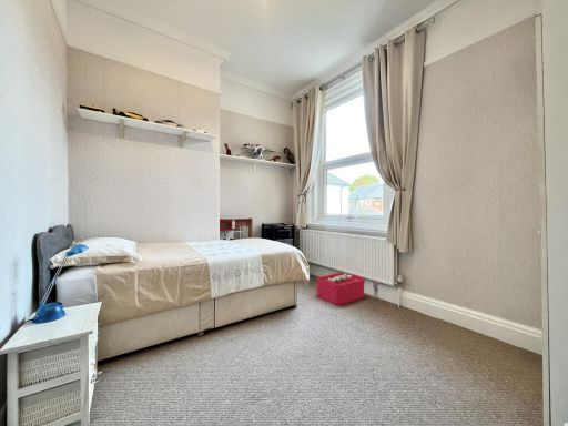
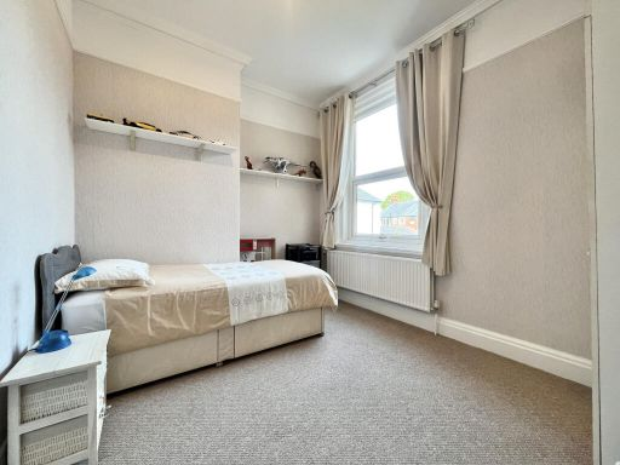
- storage bin (346, 286)
